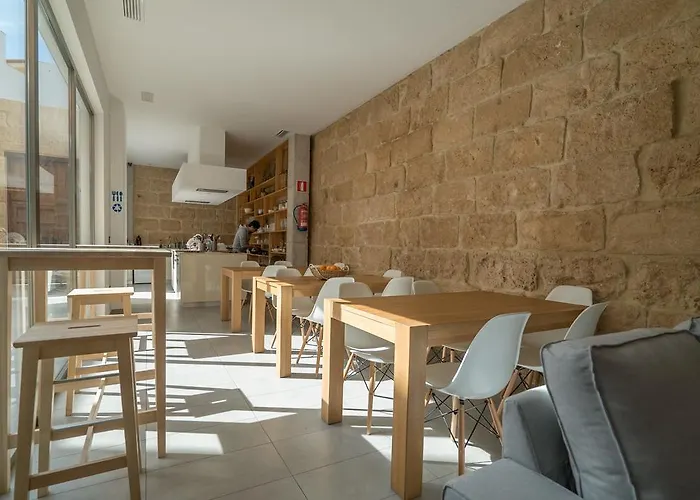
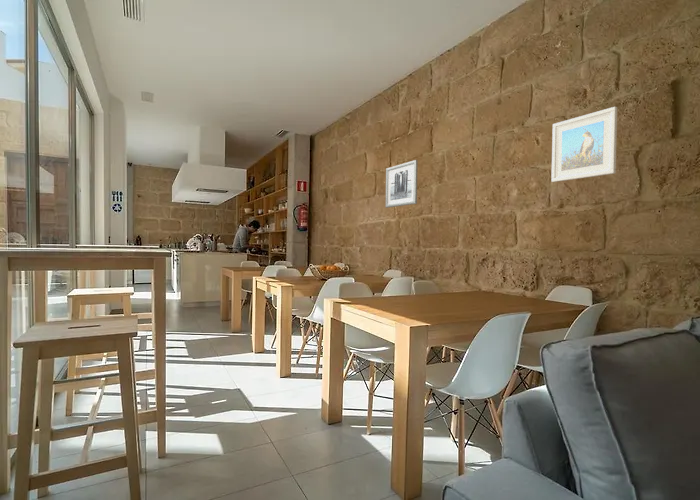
+ wall art (400, 185)
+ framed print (582, 147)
